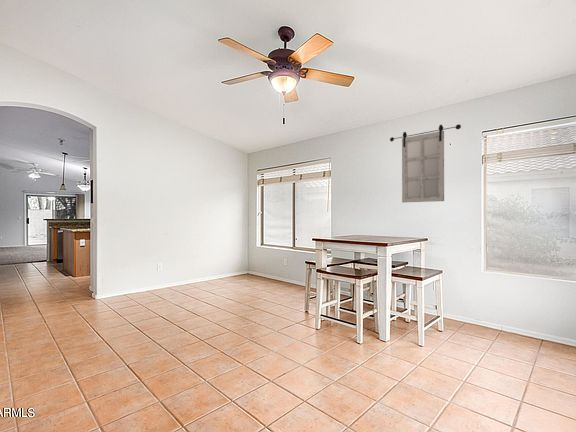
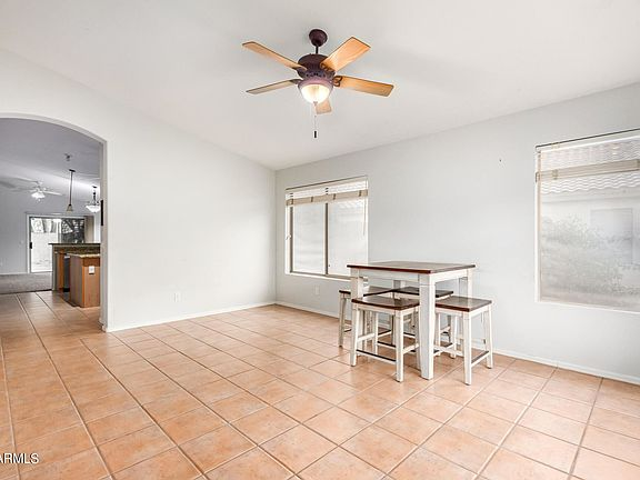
- home mirror (422, 165)
